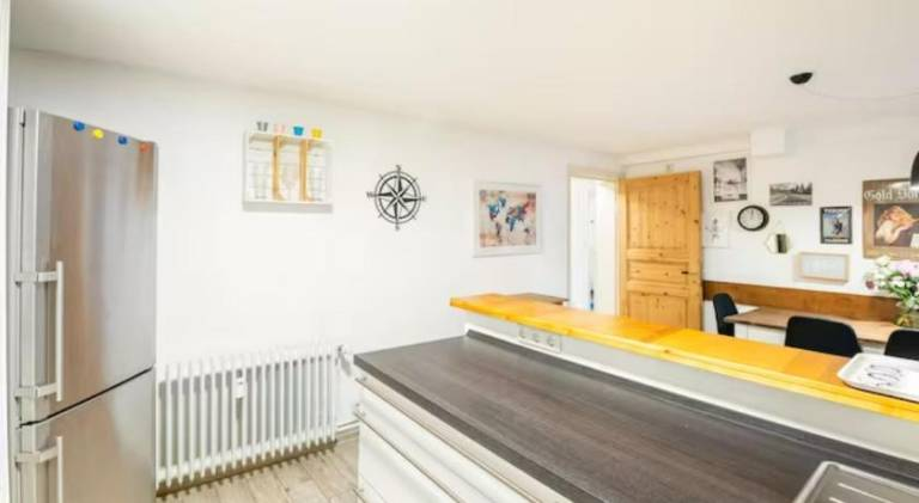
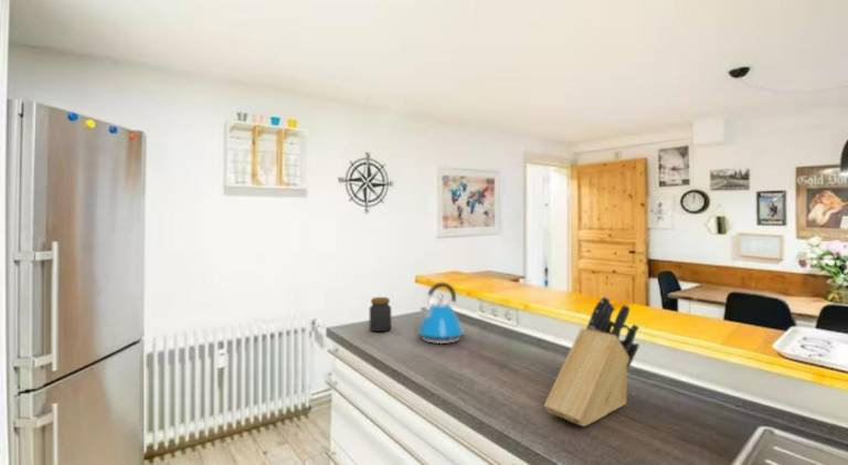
+ jar (380, 314)
+ knife block (595, 353)
+ kettle (442, 309)
